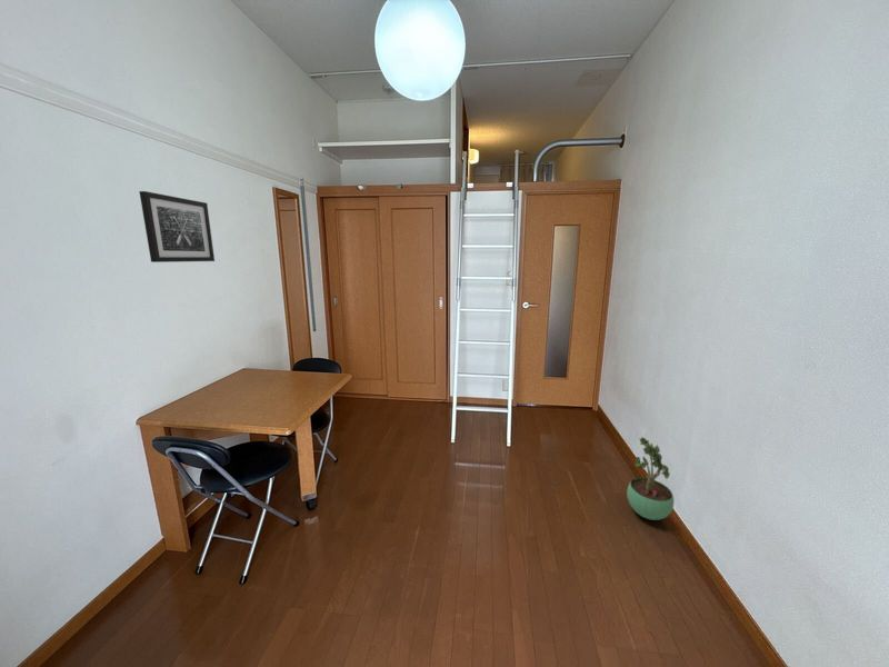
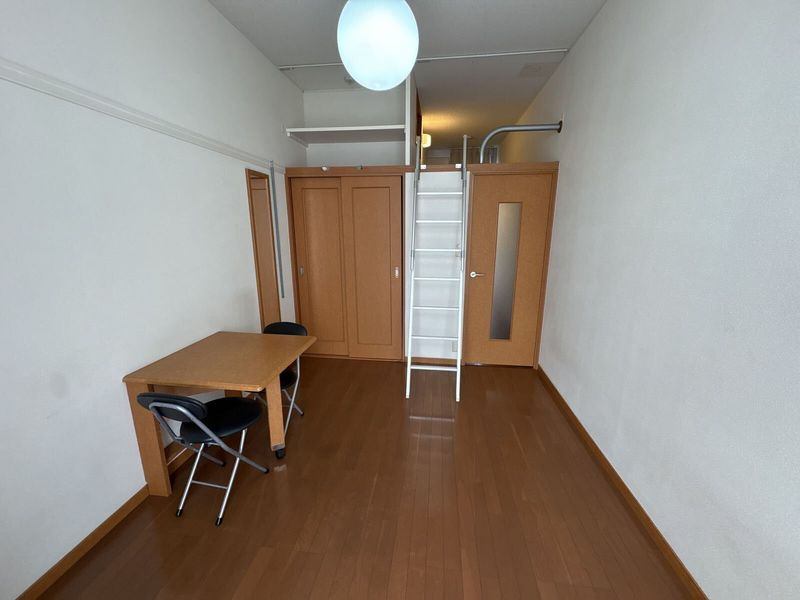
- potted plant (652, 480)
- wall art (181, 230)
